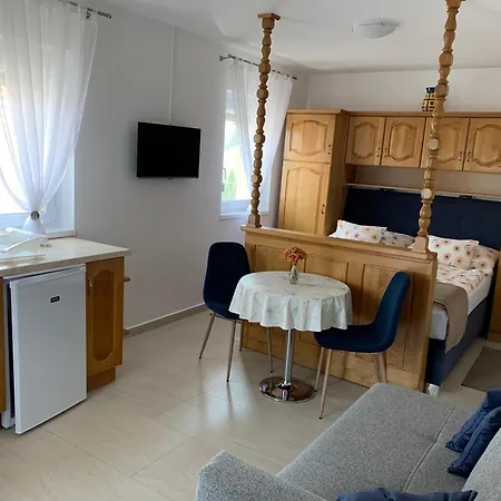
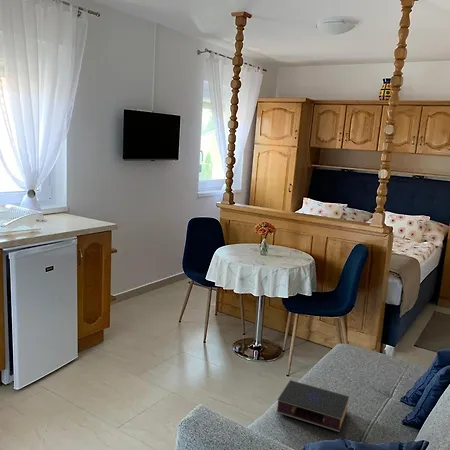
+ book (313, 405)
